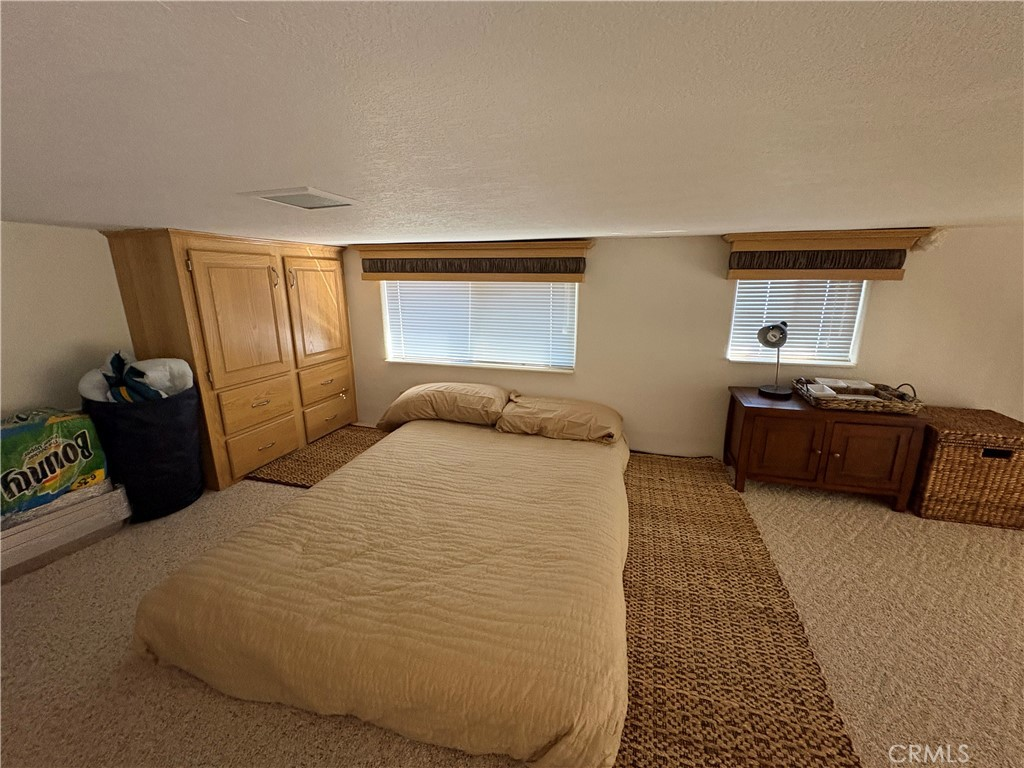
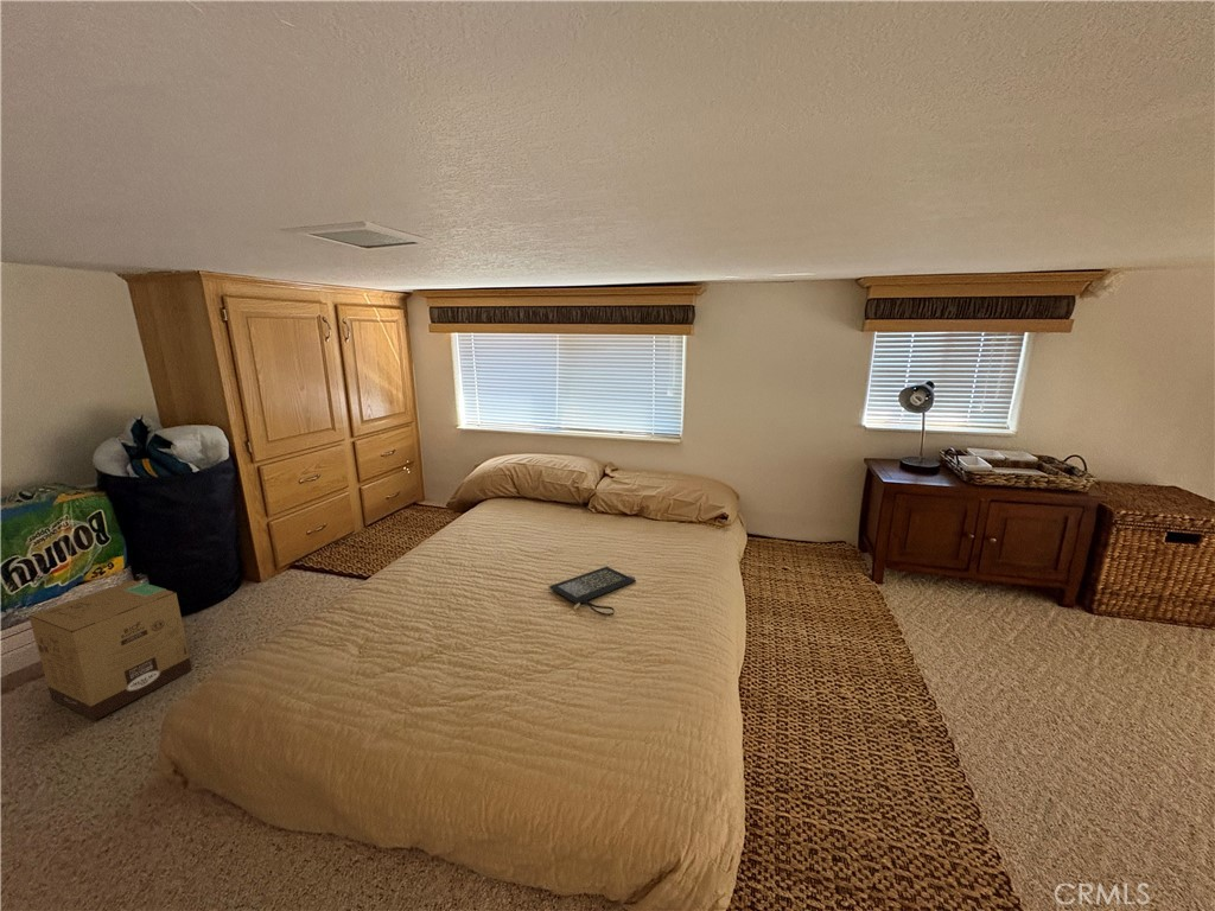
+ clutch bag (591, 585)
+ cardboard box (115, 644)
